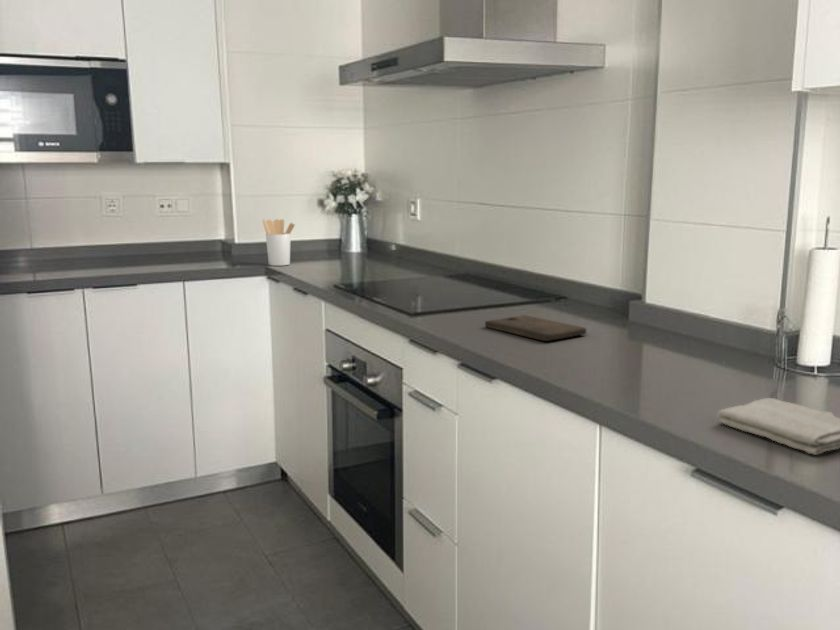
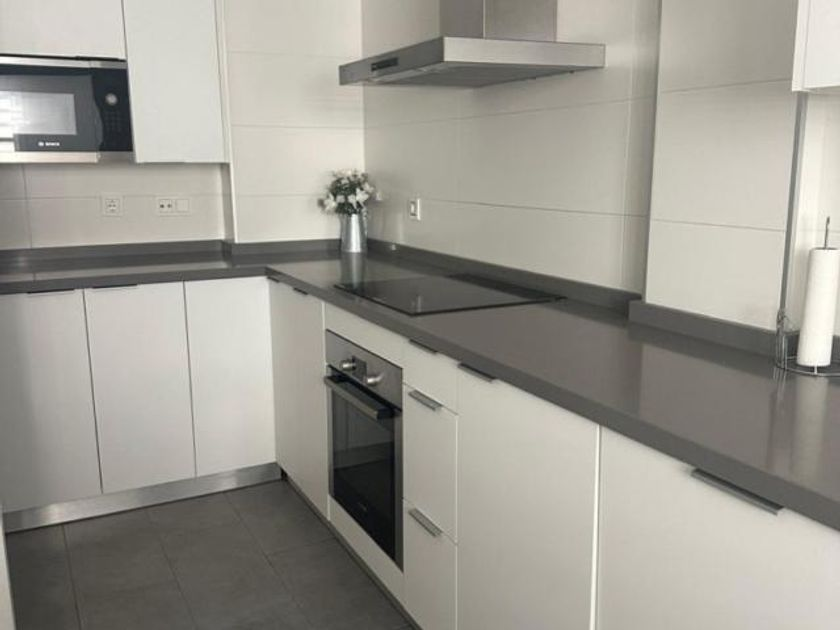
- washcloth (788, 422)
- cutting board (534, 327)
- utensil holder (277, 241)
